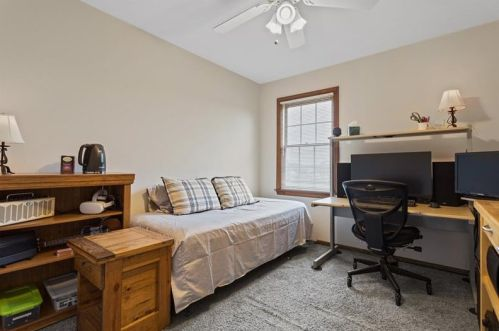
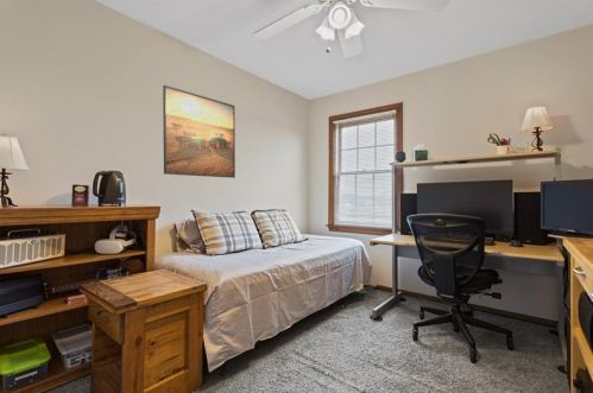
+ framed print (202, 135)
